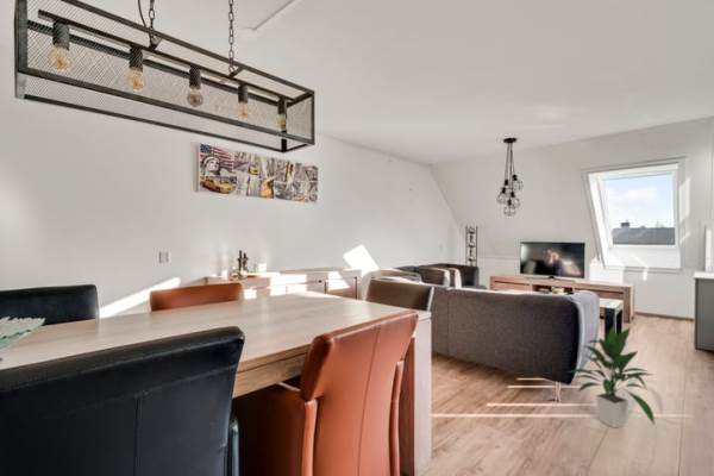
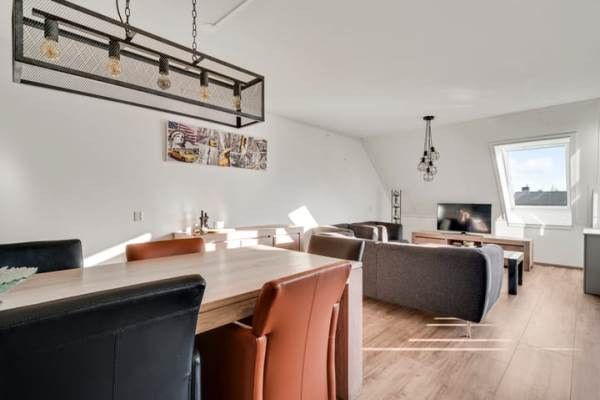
- indoor plant (613, 376)
